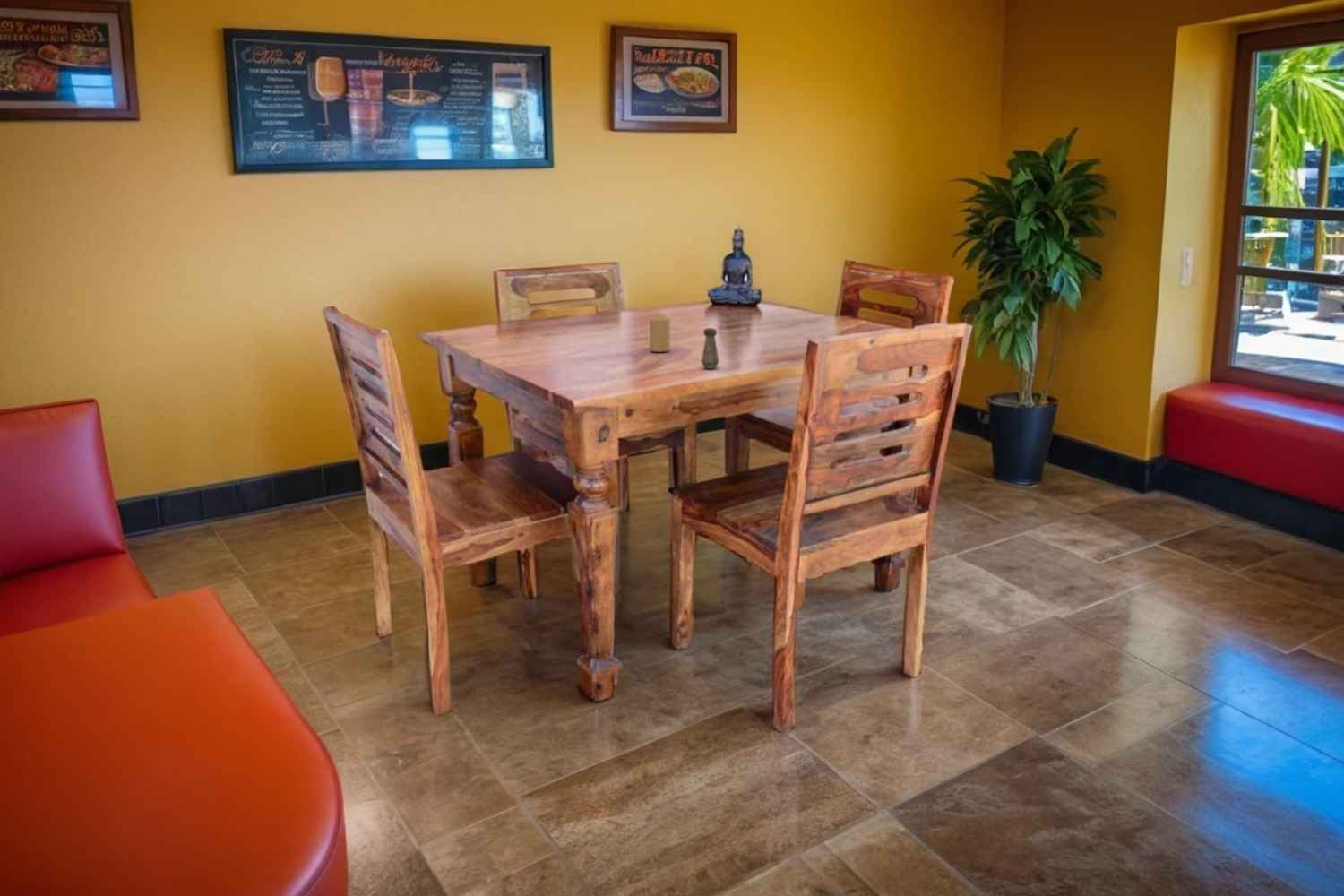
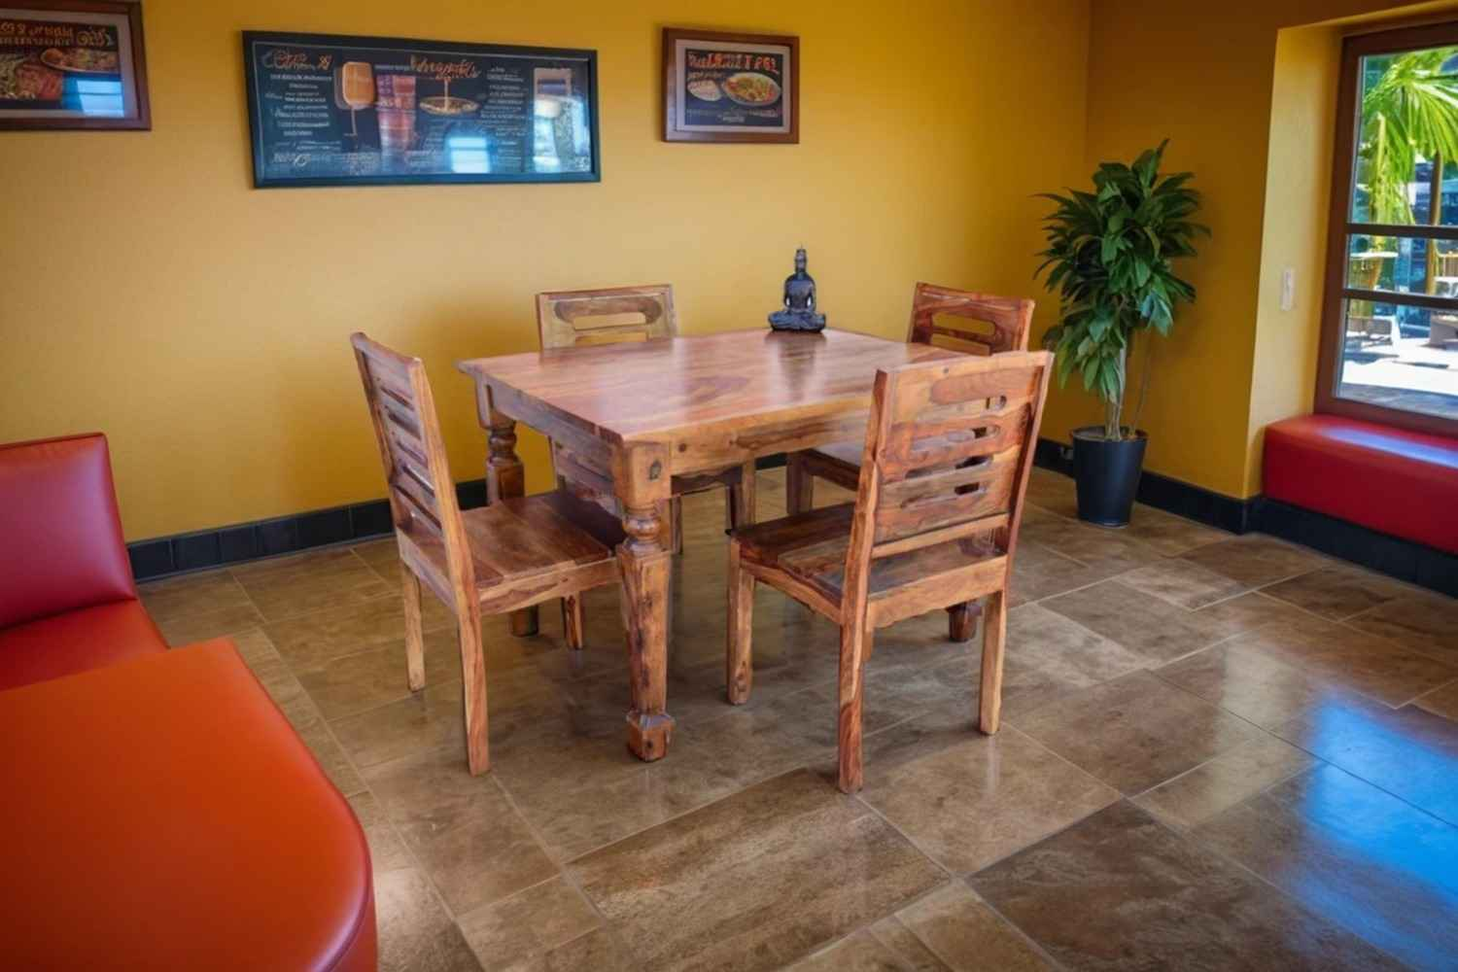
- candle (659, 332)
- salt shaker (710, 348)
